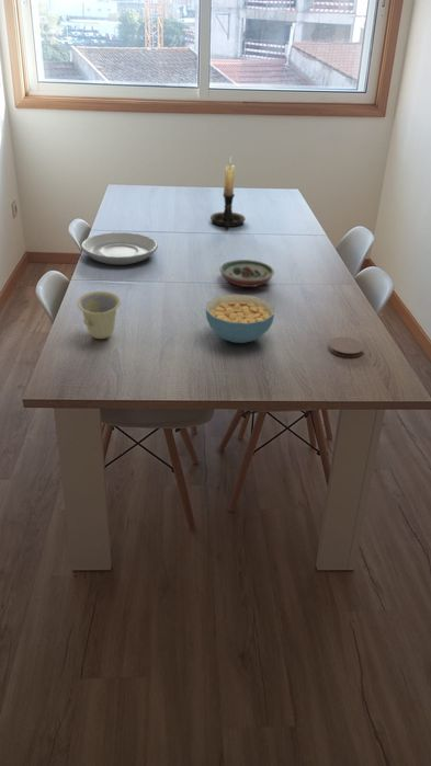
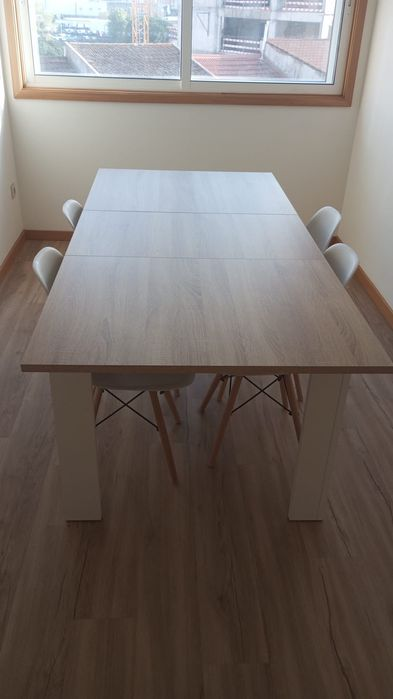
- plate (120, 250)
- decorative bowl (246, 275)
- cup (100, 318)
- candle holder (228, 191)
- coaster (345, 346)
- cereal bowl (239, 323)
